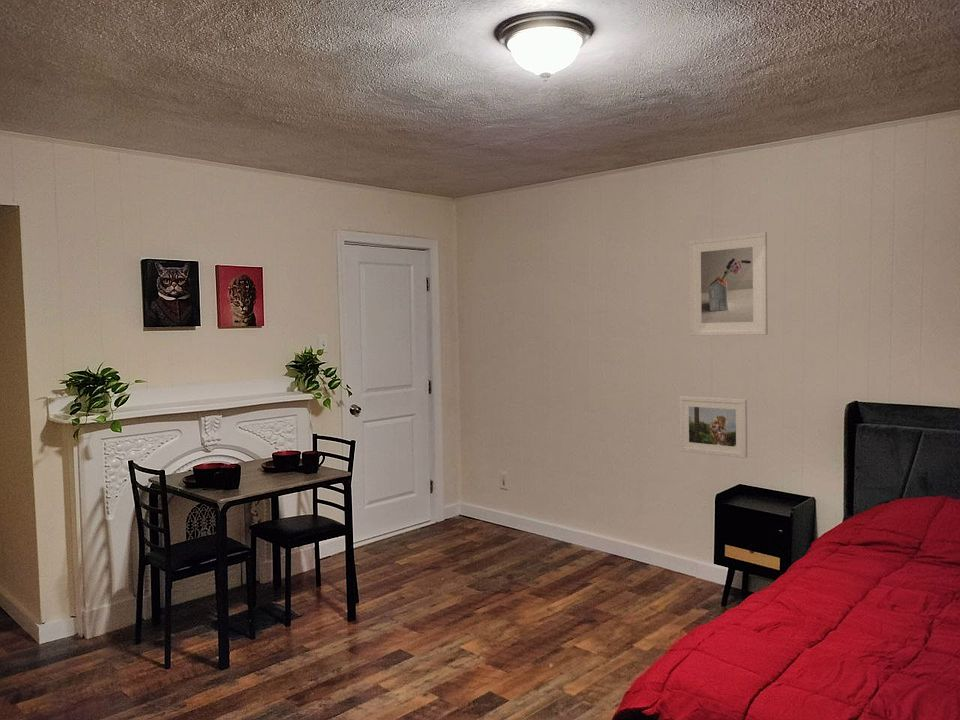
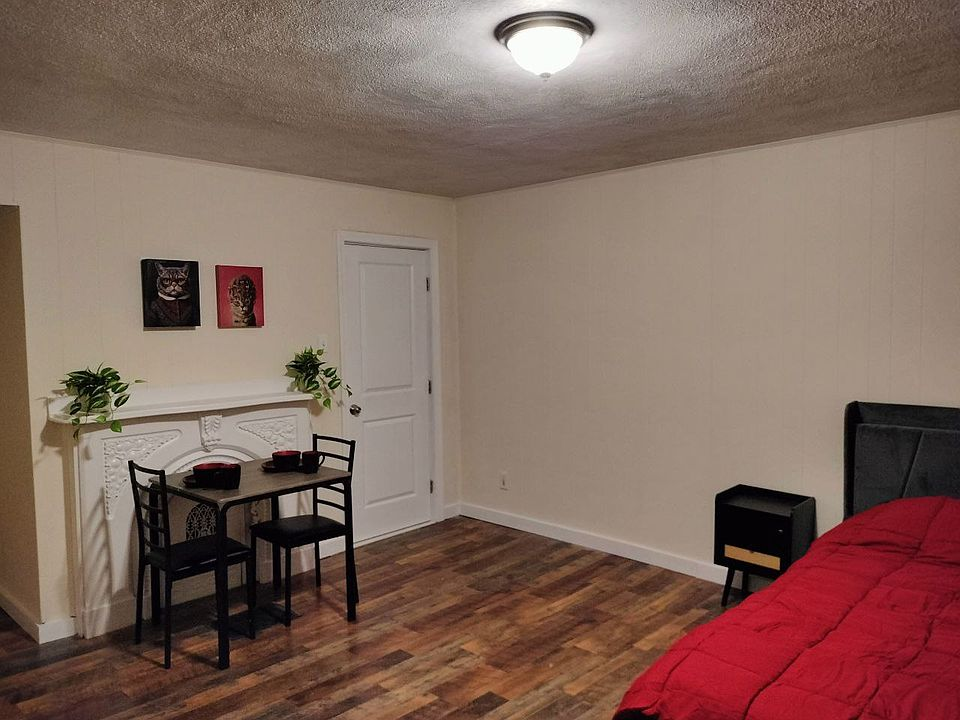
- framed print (712, 426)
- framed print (726, 286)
